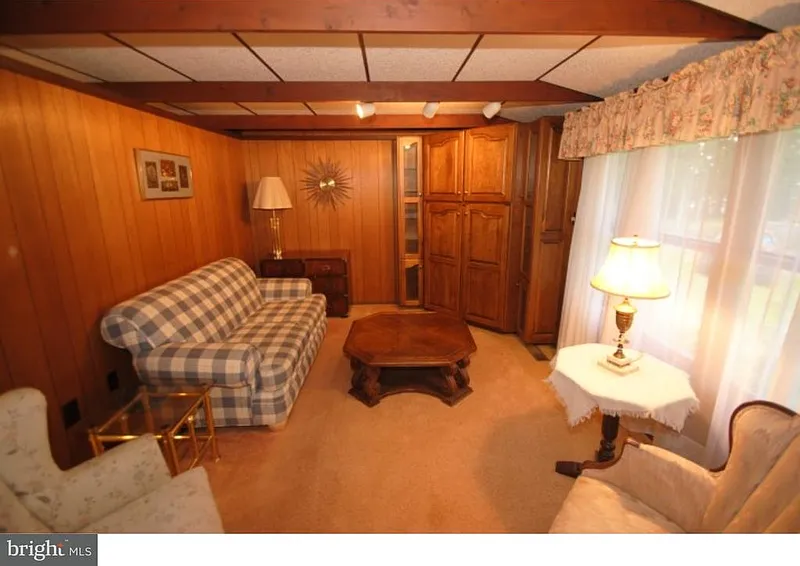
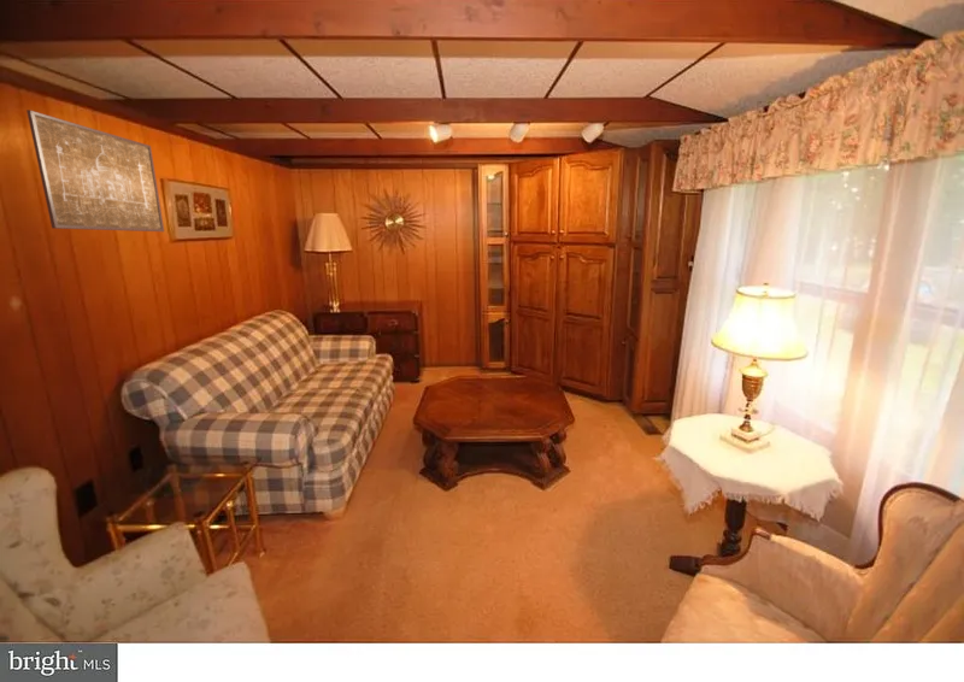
+ wall art (107, 181)
